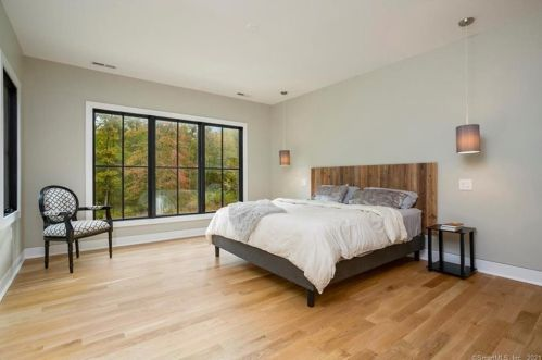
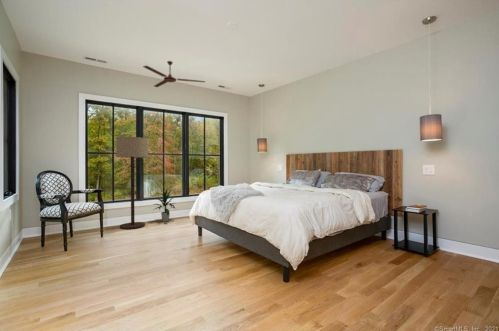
+ floor lamp (132, 182)
+ indoor plant (165, 205)
+ ceiling fan (173, 77)
